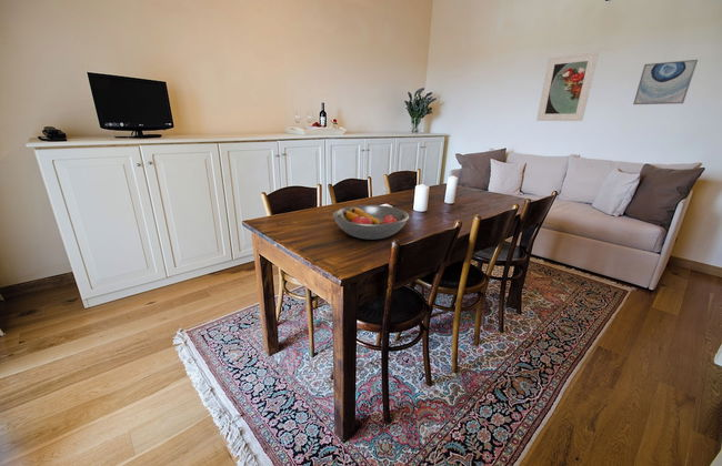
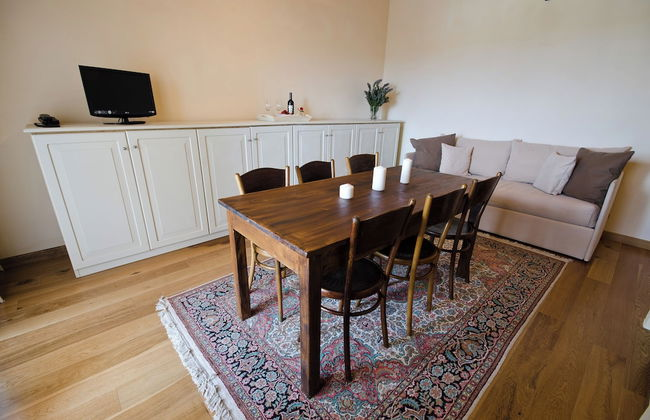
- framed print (564, 89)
- wall art (663, 83)
- fruit bowl (370, 221)
